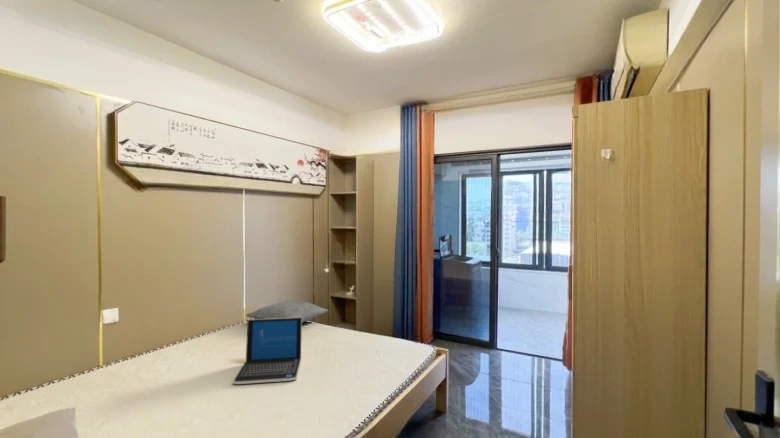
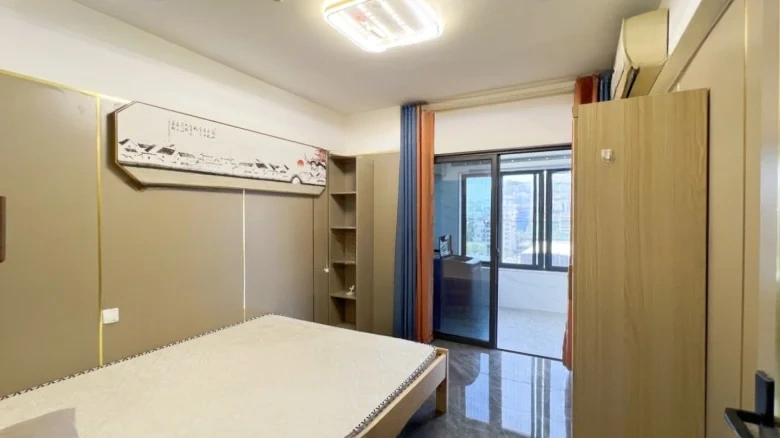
- pillow (288, 312)
- laptop (270, 348)
